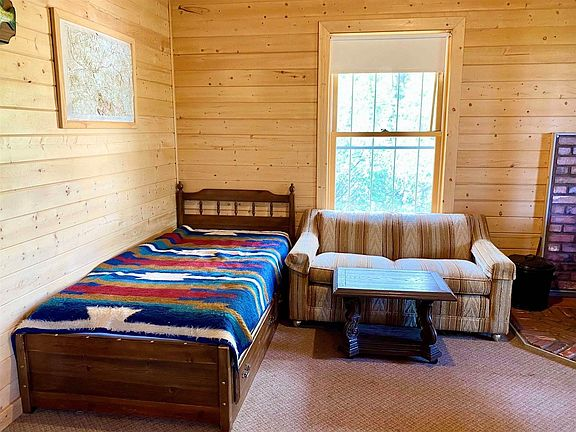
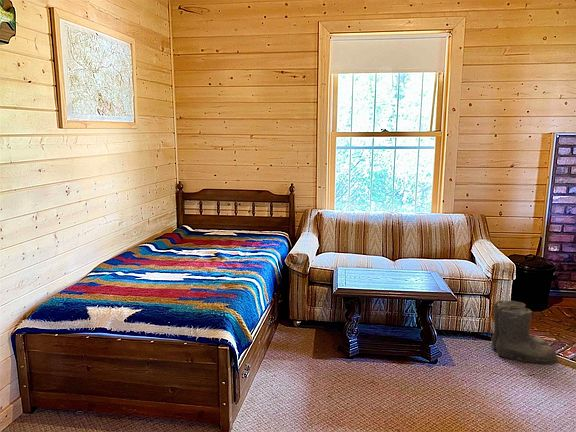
+ boots (524, 330)
